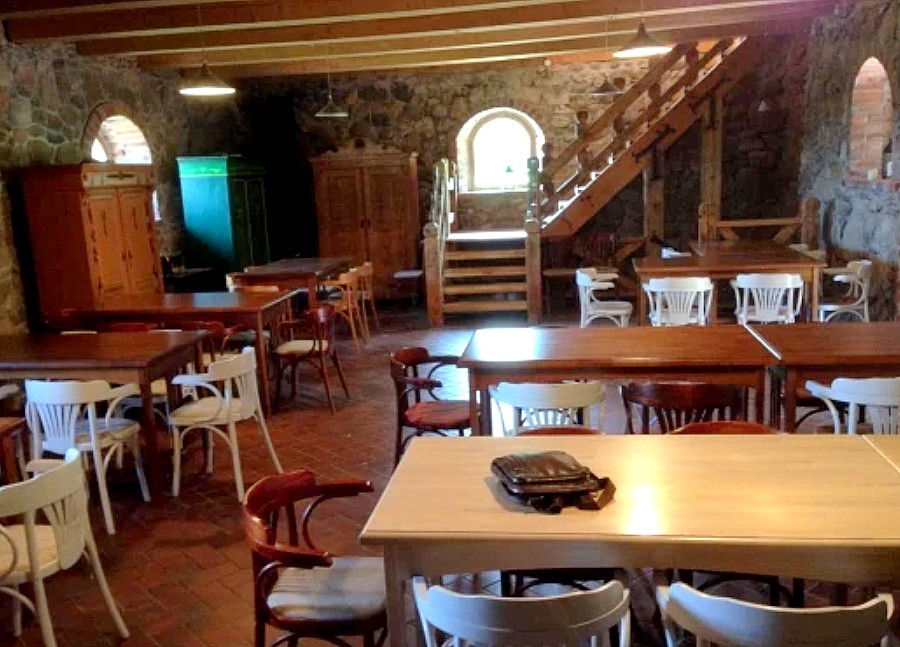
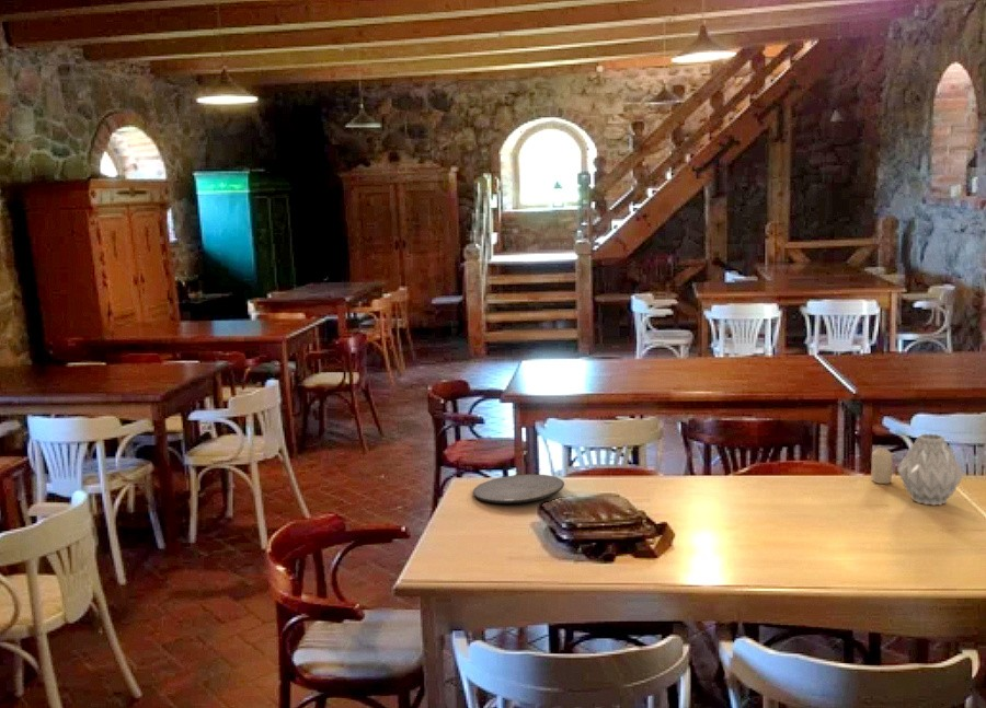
+ plate (518, 487)
+ candle (881, 464)
+ vase (929, 468)
